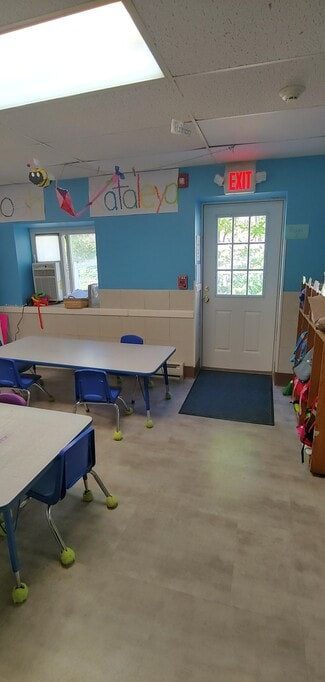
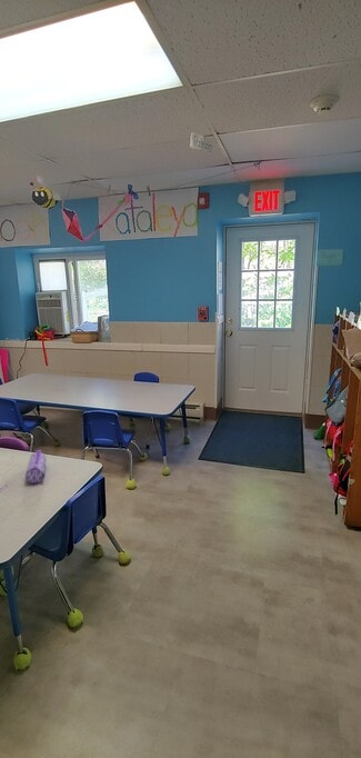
+ pencil case (36, 466)
